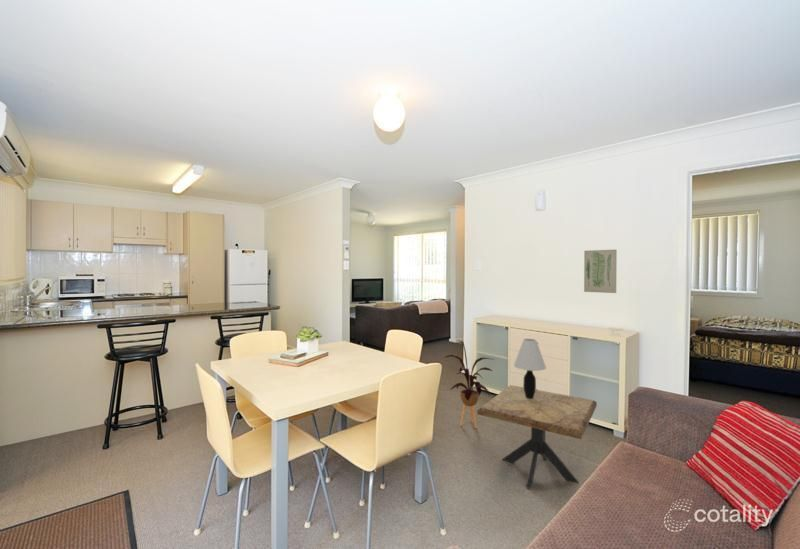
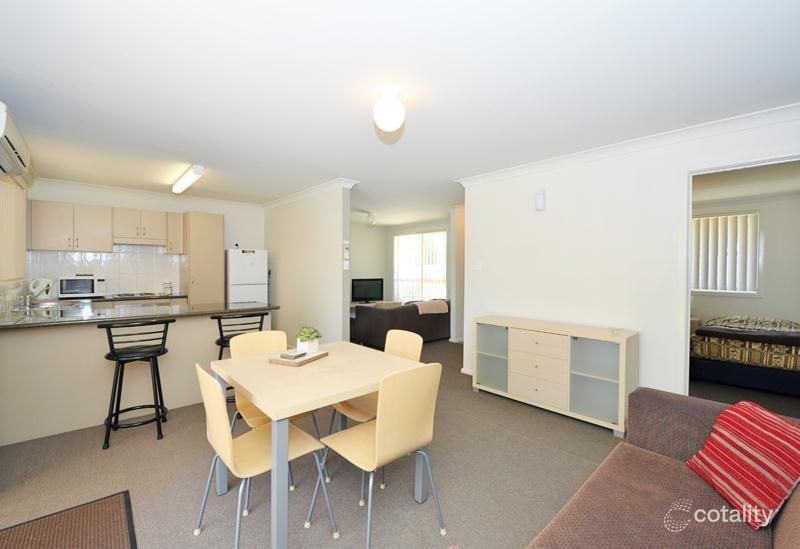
- wall art (599, 271)
- table lamp (529, 368)
- house plant (470, 381)
- side table (538, 437)
